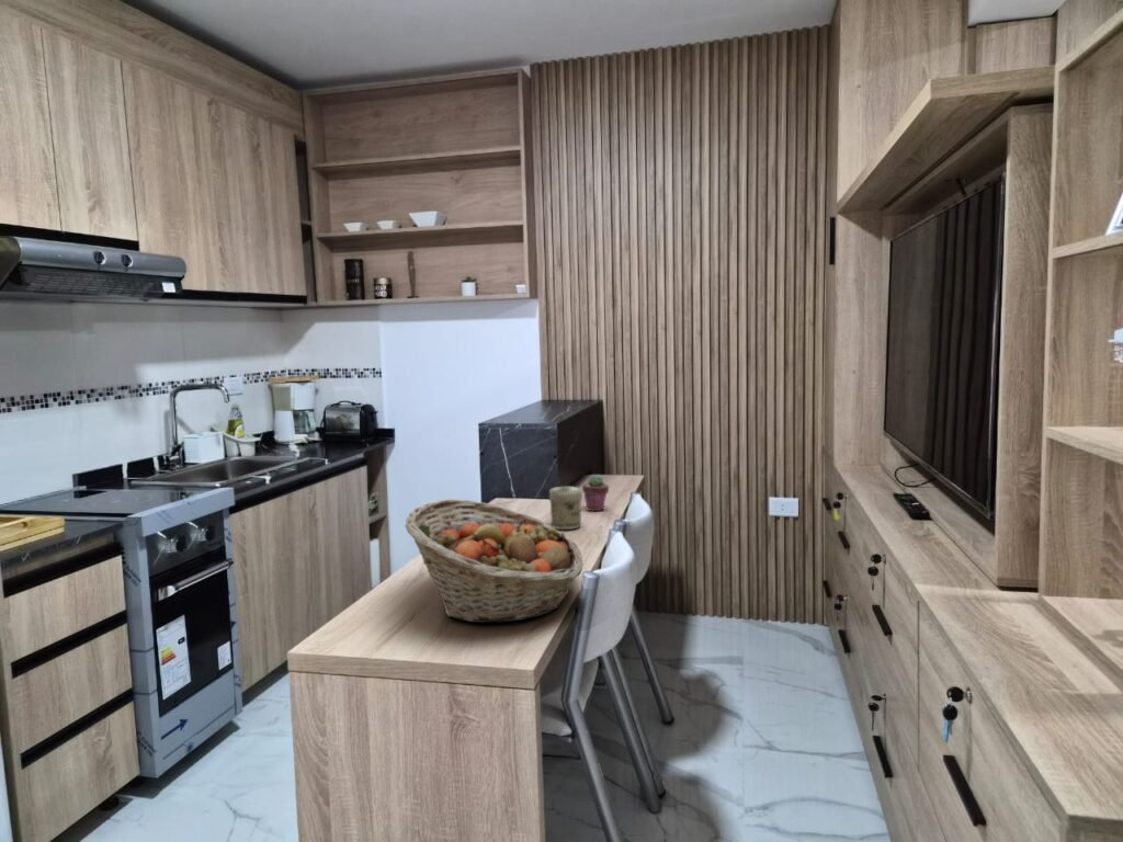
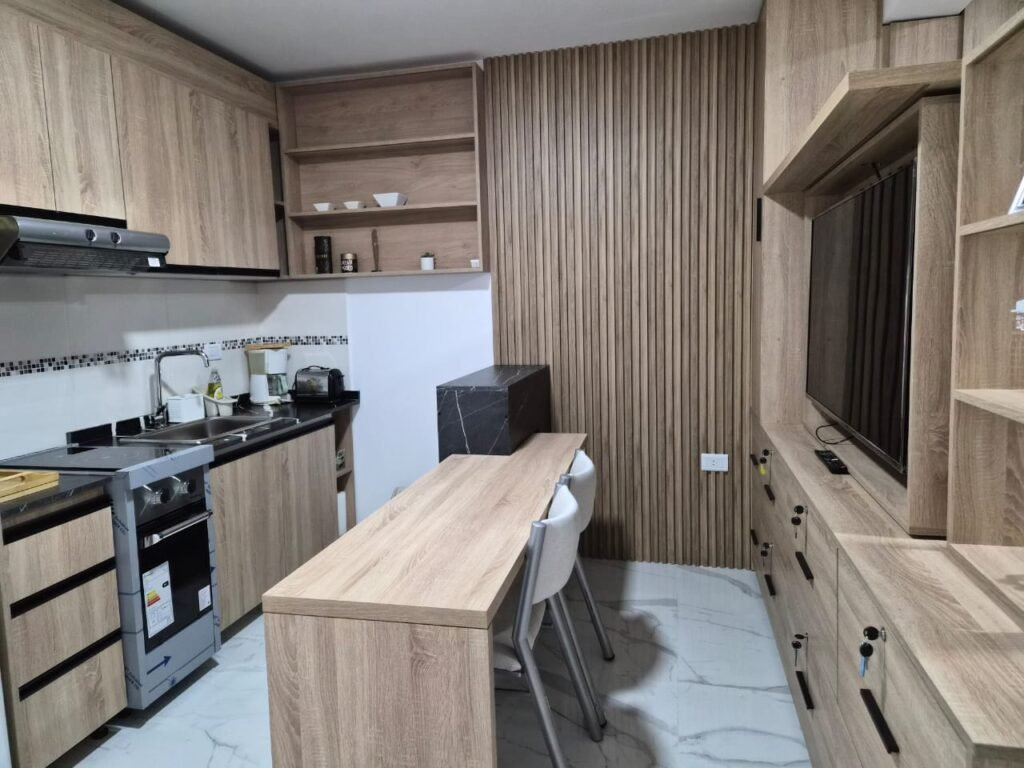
- jar (566, 508)
- potted succulent (595, 491)
- fruit basket (497, 553)
